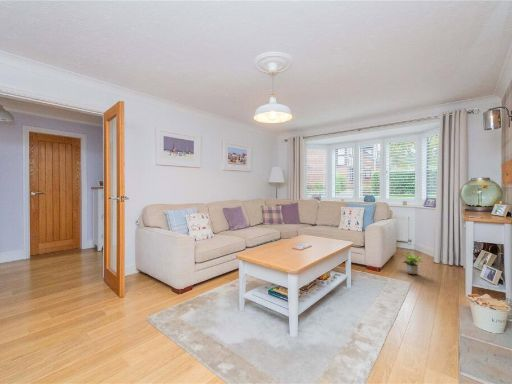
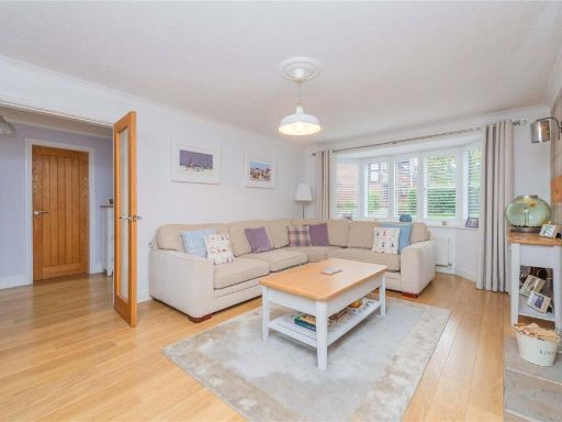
- potted plant (411, 263)
